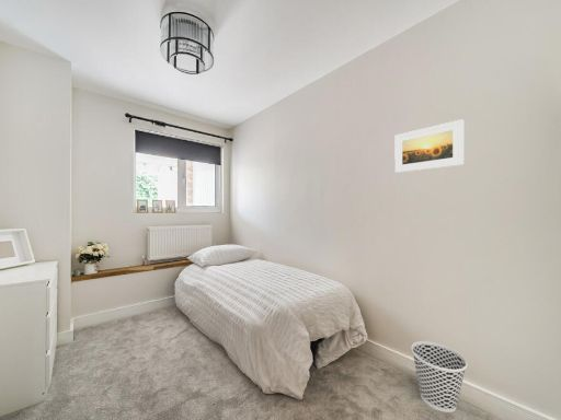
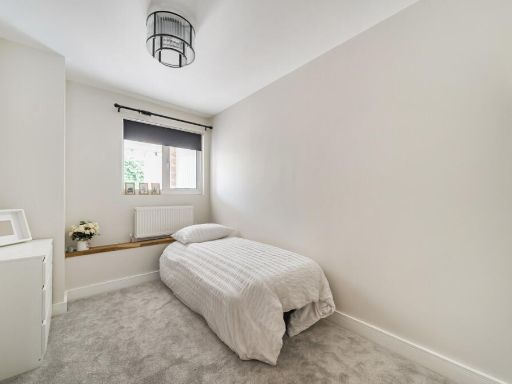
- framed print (425, 148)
- wastebasket (437, 376)
